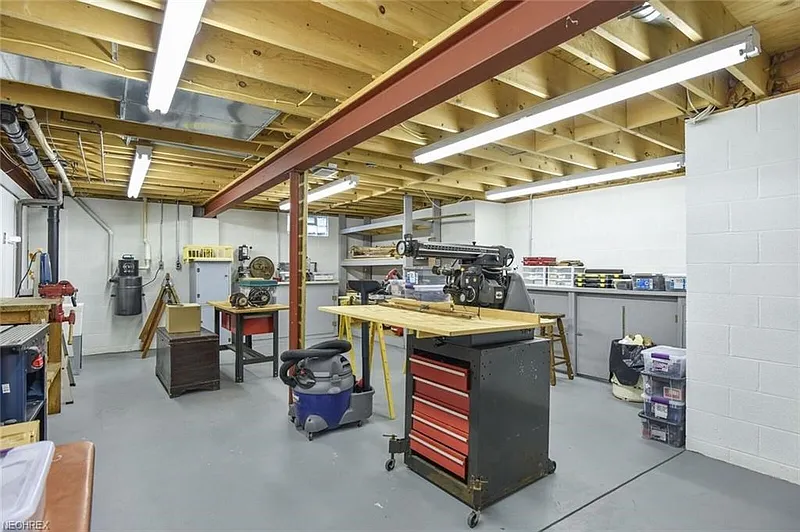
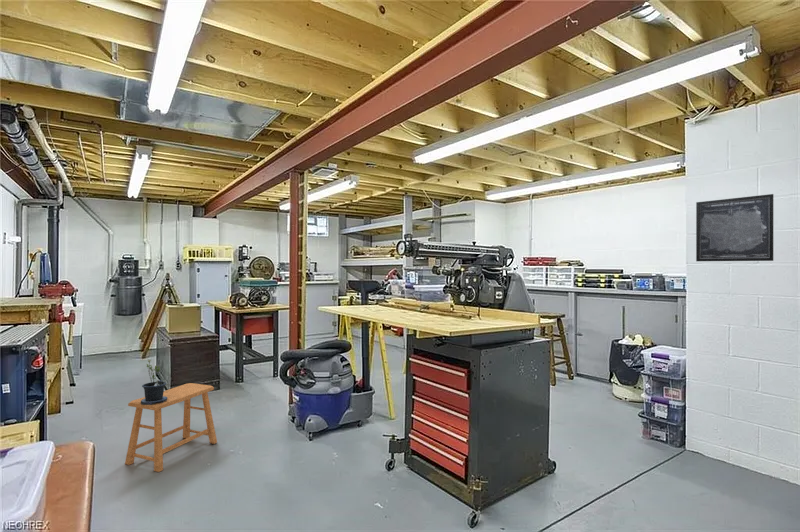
+ stool (176, 428)
+ potted plant (153, 380)
+ wall art (732, 229)
